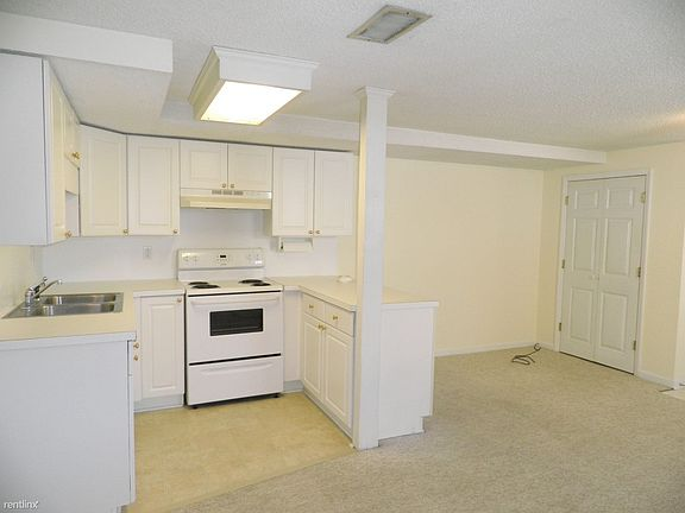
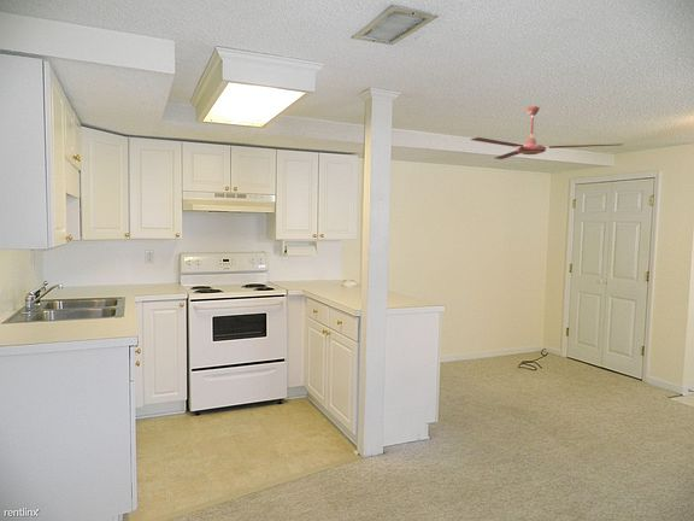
+ ceiling fan (533, 127)
